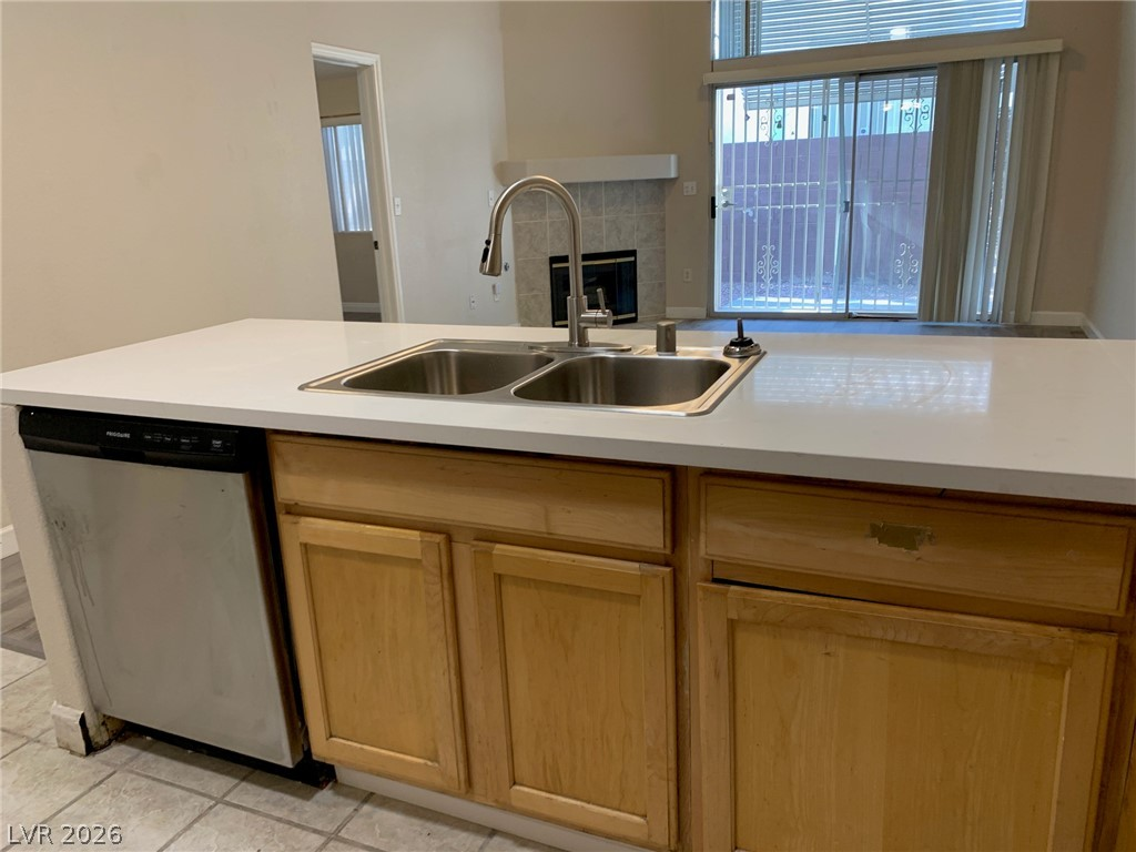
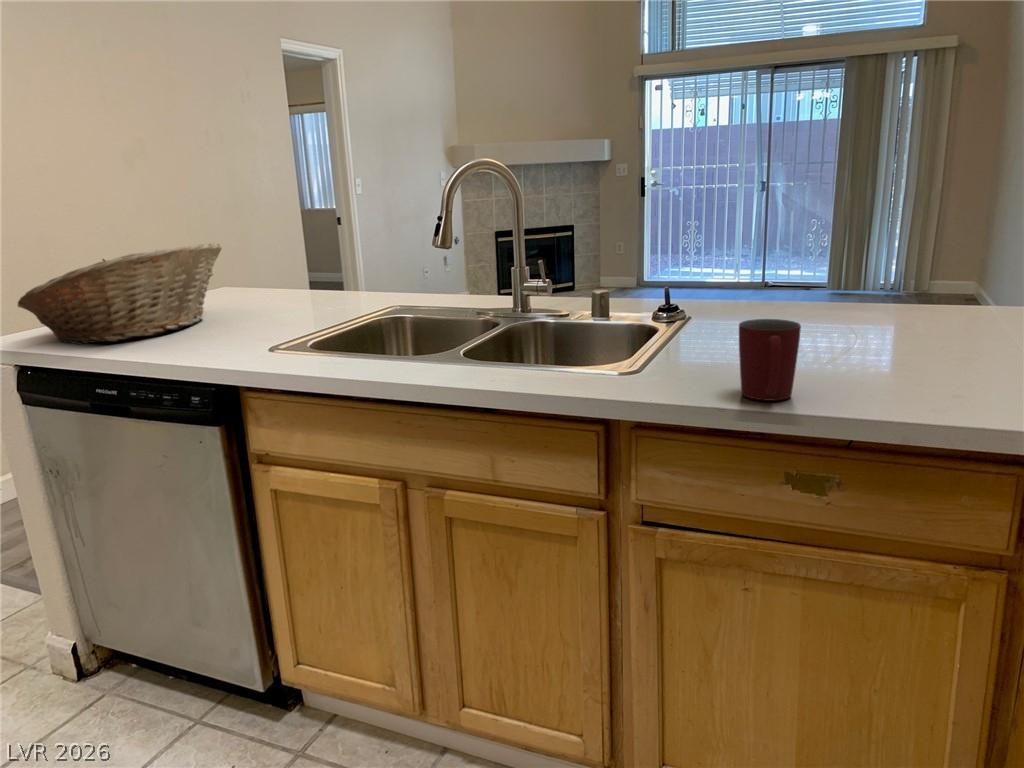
+ mug (769, 362)
+ fruit basket (131, 289)
